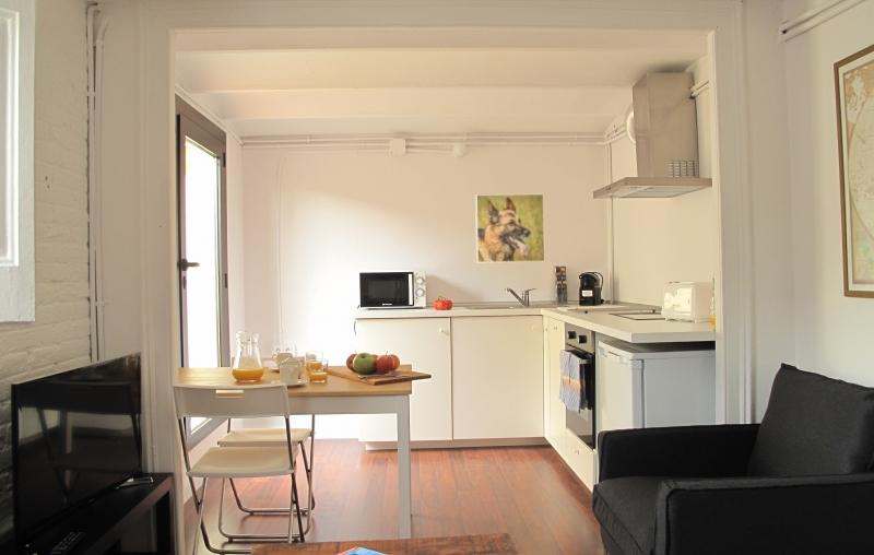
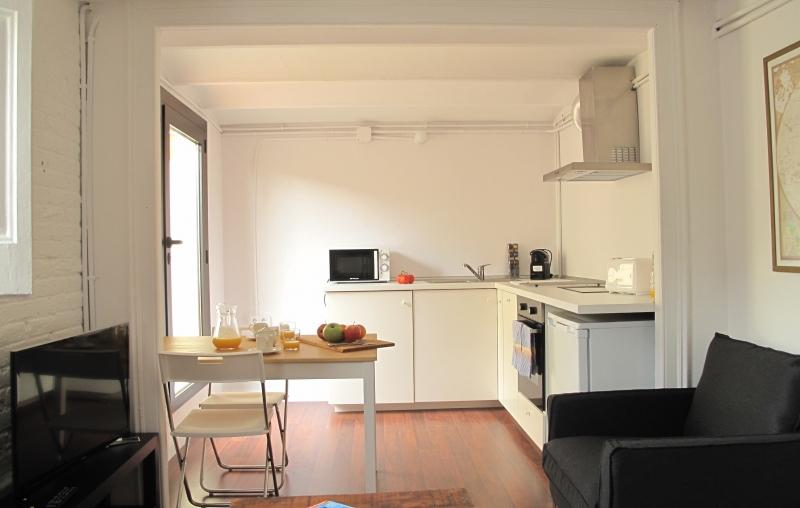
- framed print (509, 228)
